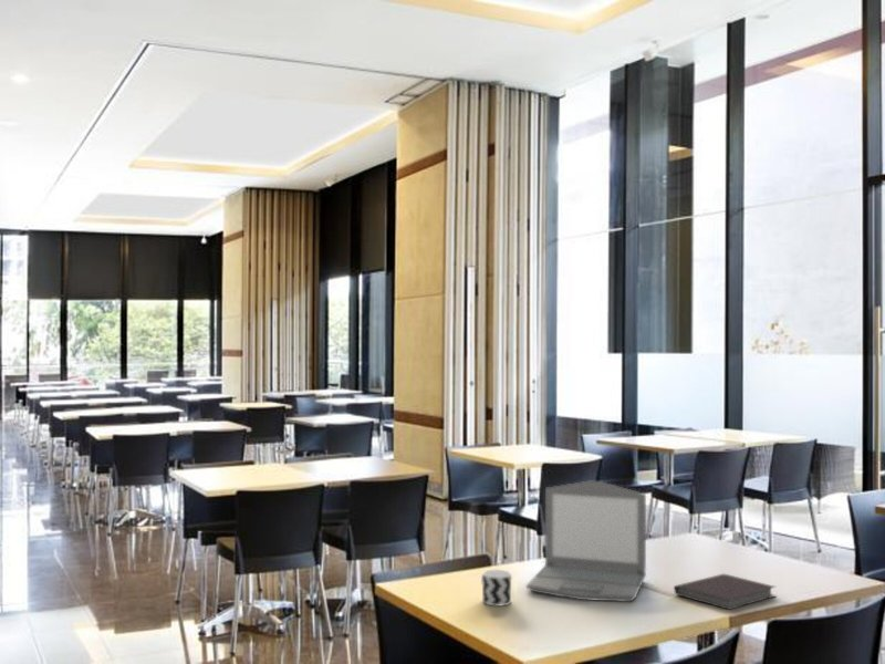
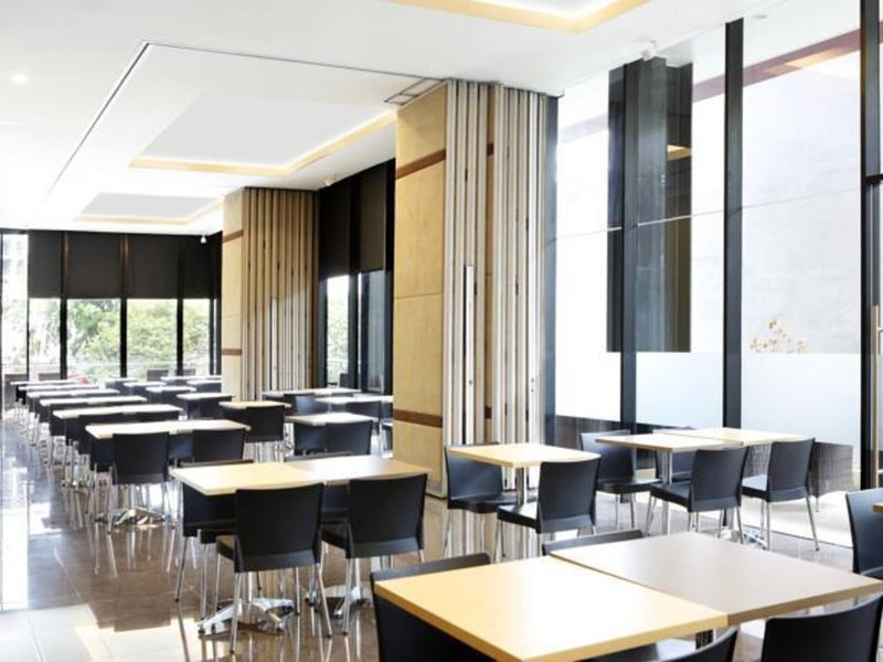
- laptop (586, 537)
- notebook (725, 590)
- cup (493, 585)
